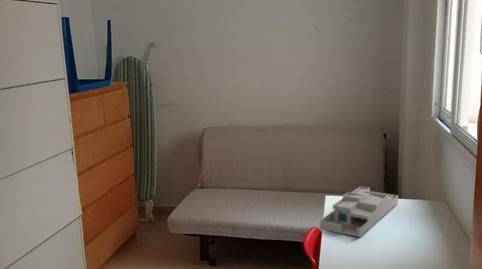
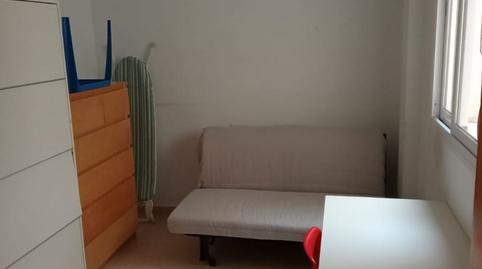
- desk organizer (361, 205)
